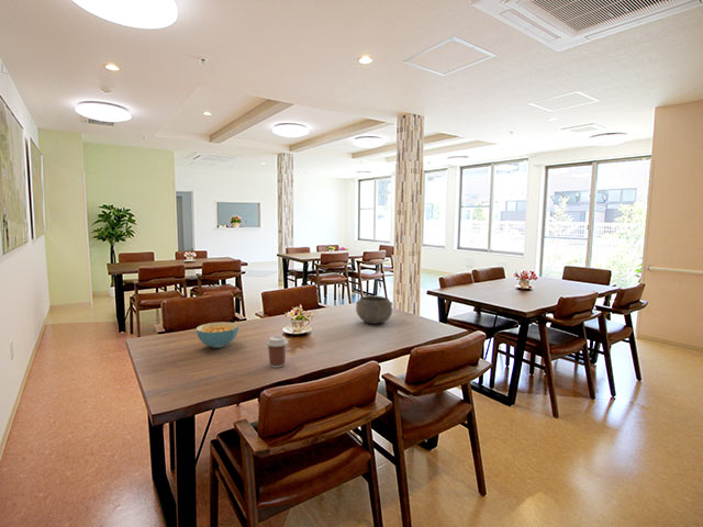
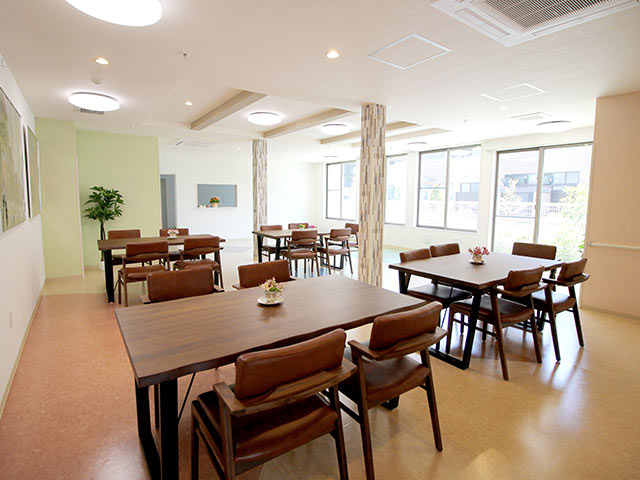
- coffee cup (277, 351)
- cereal bowl (217, 336)
- bowl (373, 310)
